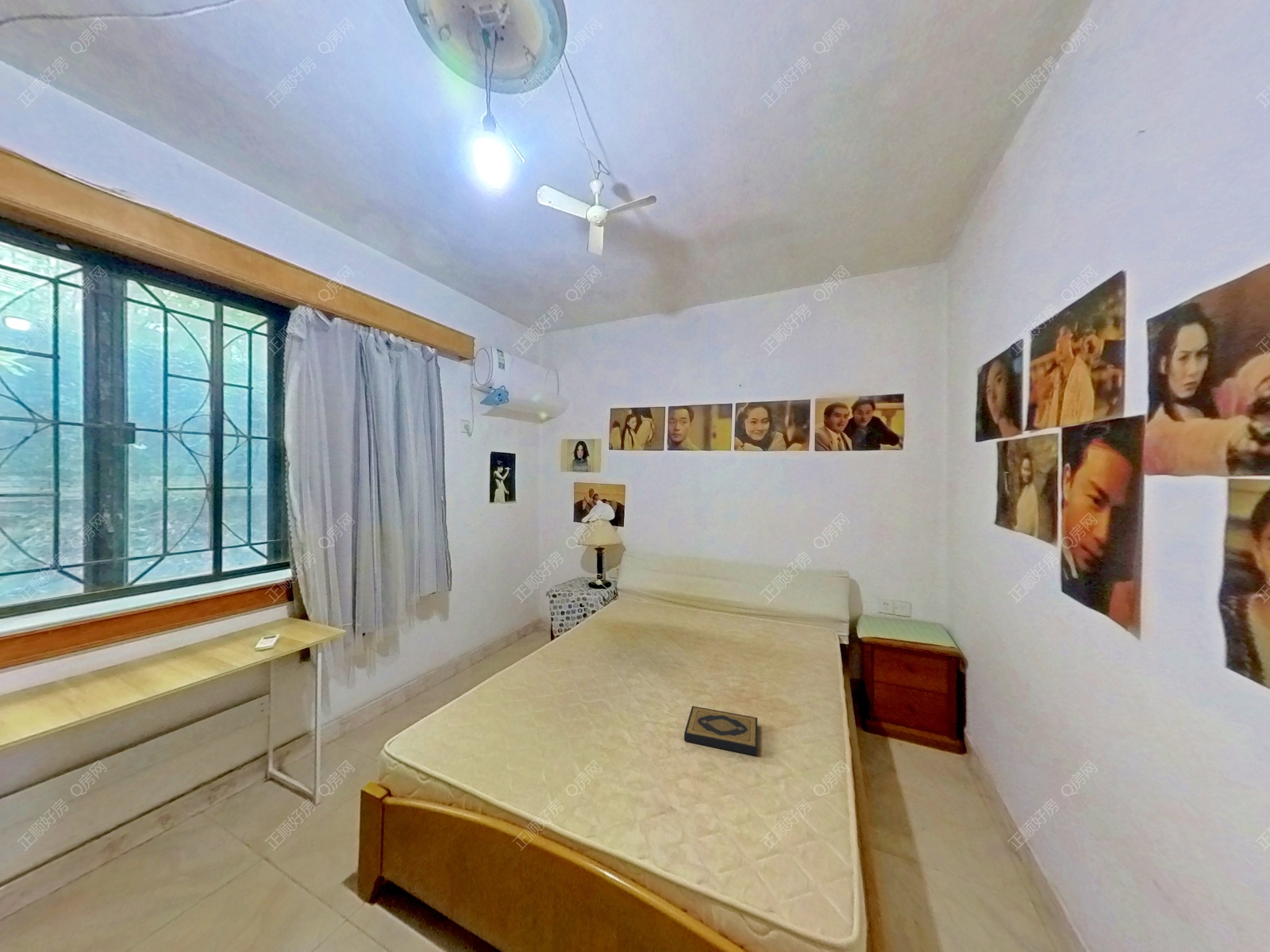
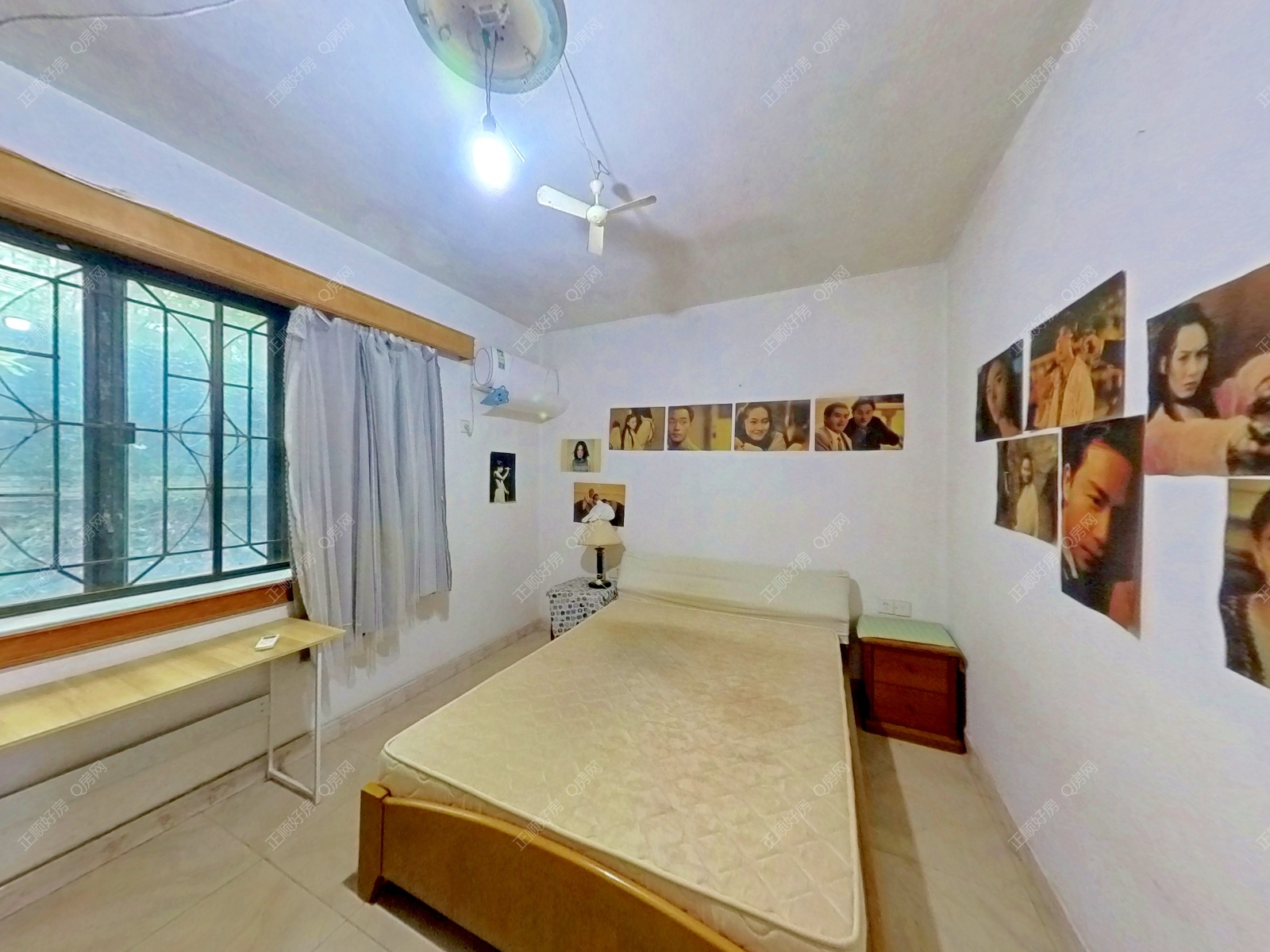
- hardback book (722, 729)
